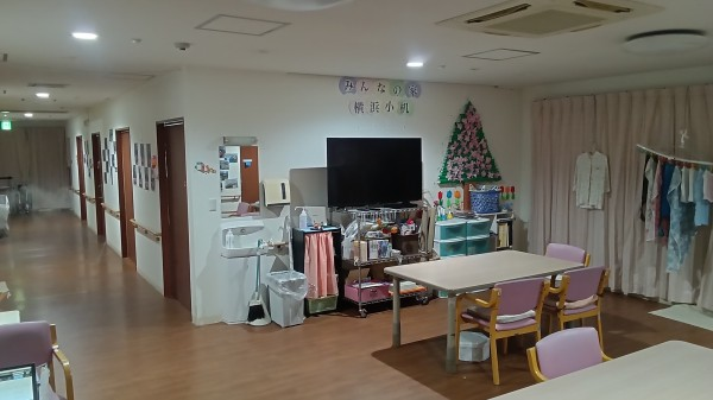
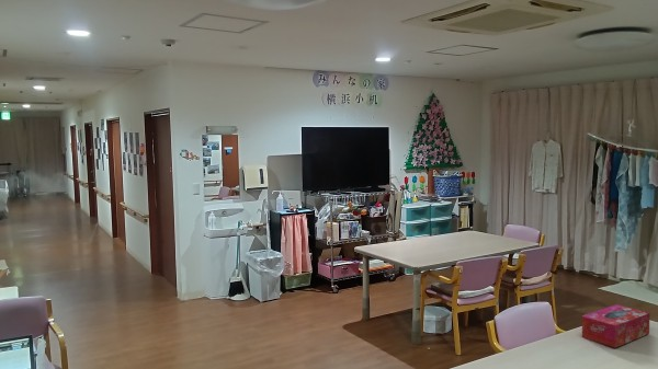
+ tissue box (615, 324)
